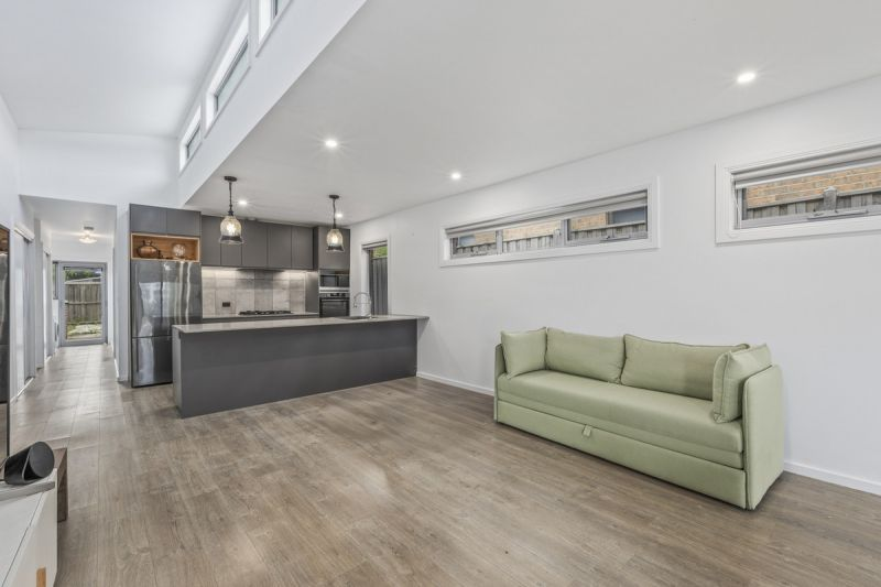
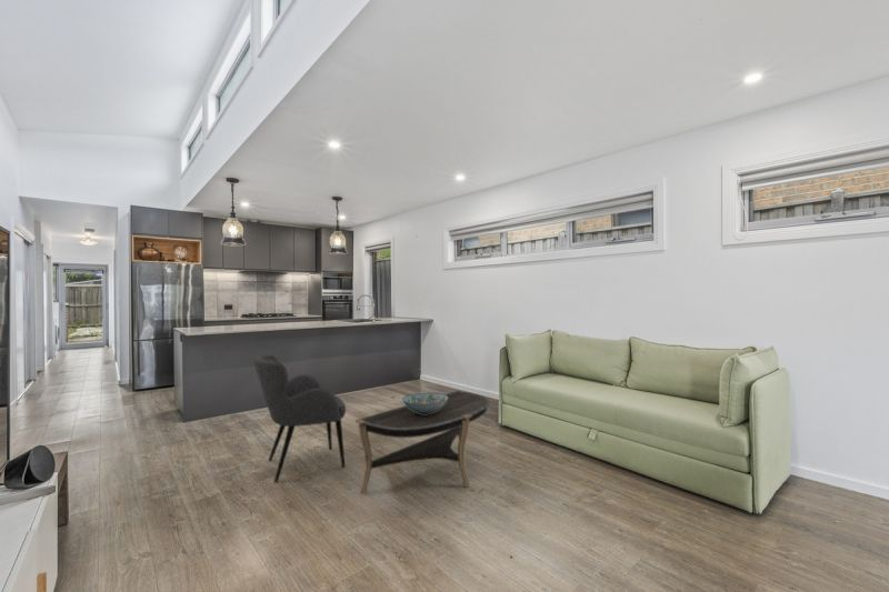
+ decorative bowl (424, 404)
+ coffee table (440, 442)
+ armchair (304, 409)
